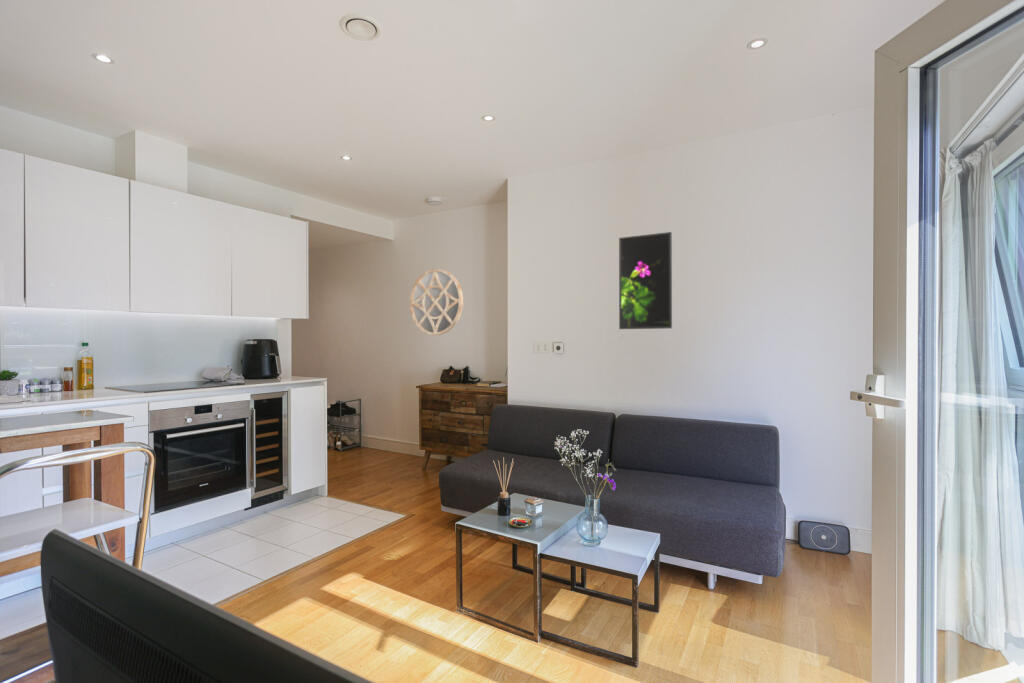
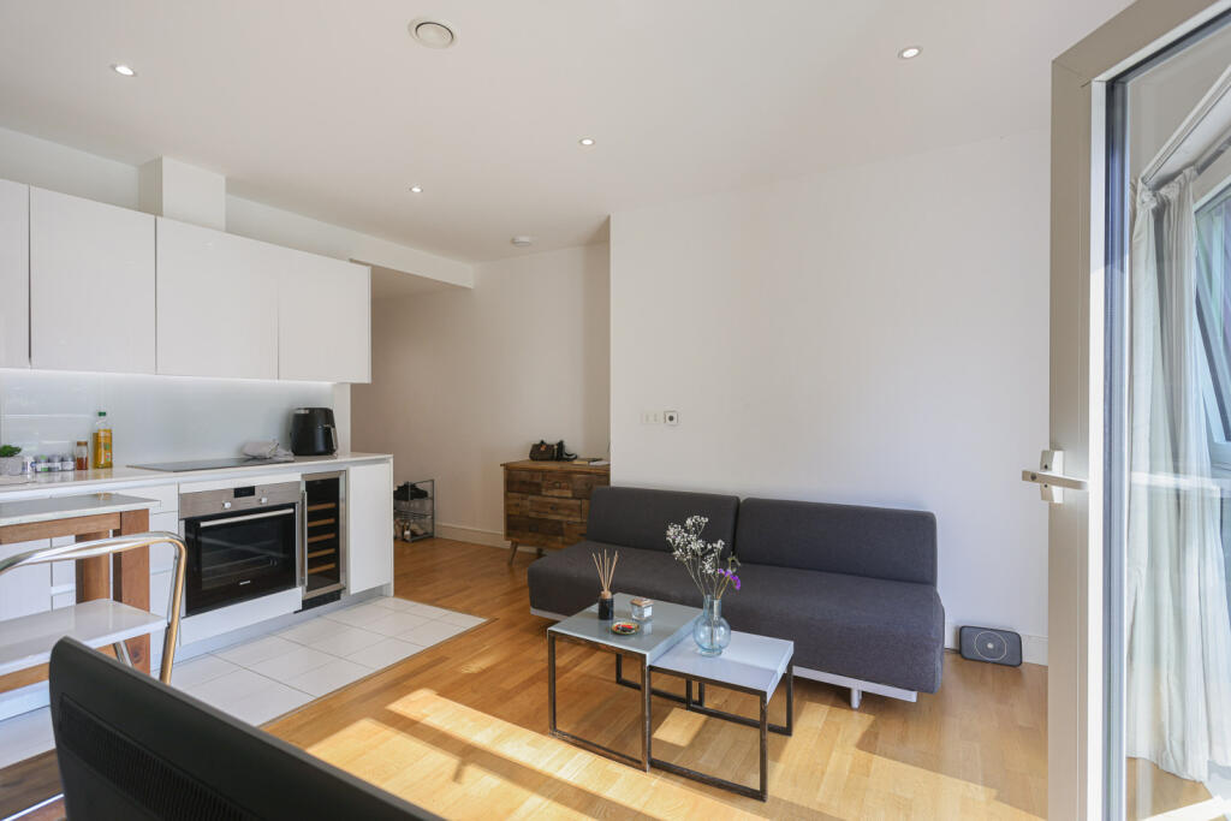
- home mirror (435, 302)
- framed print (644, 281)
